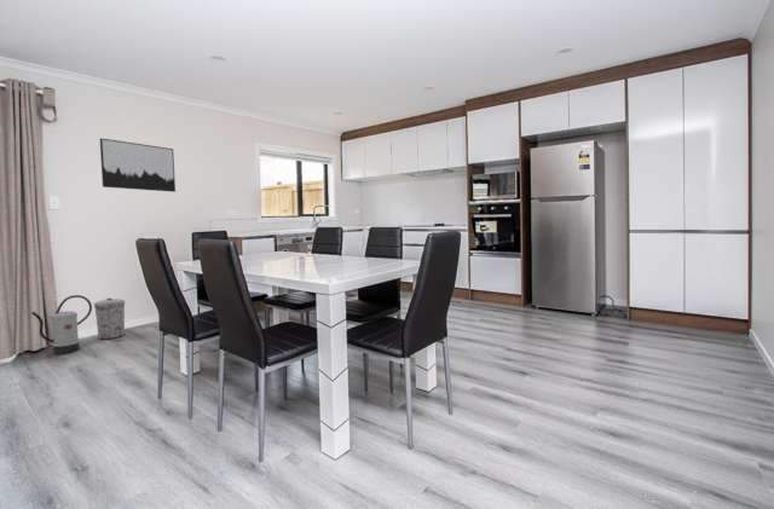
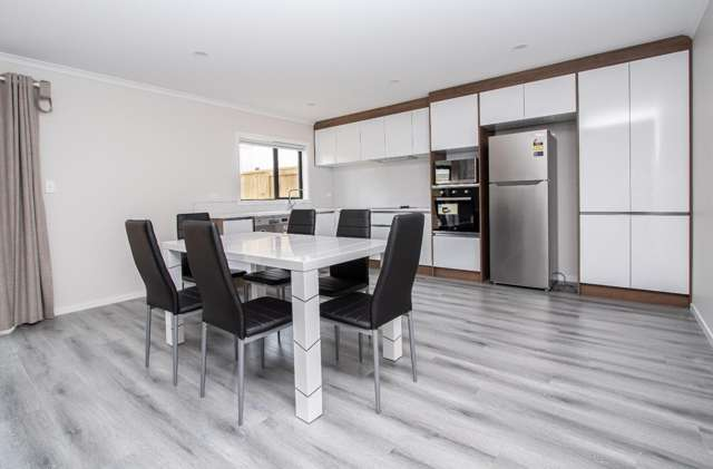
- wall art (139, 166)
- trash can (110, 317)
- watering can (63, 324)
